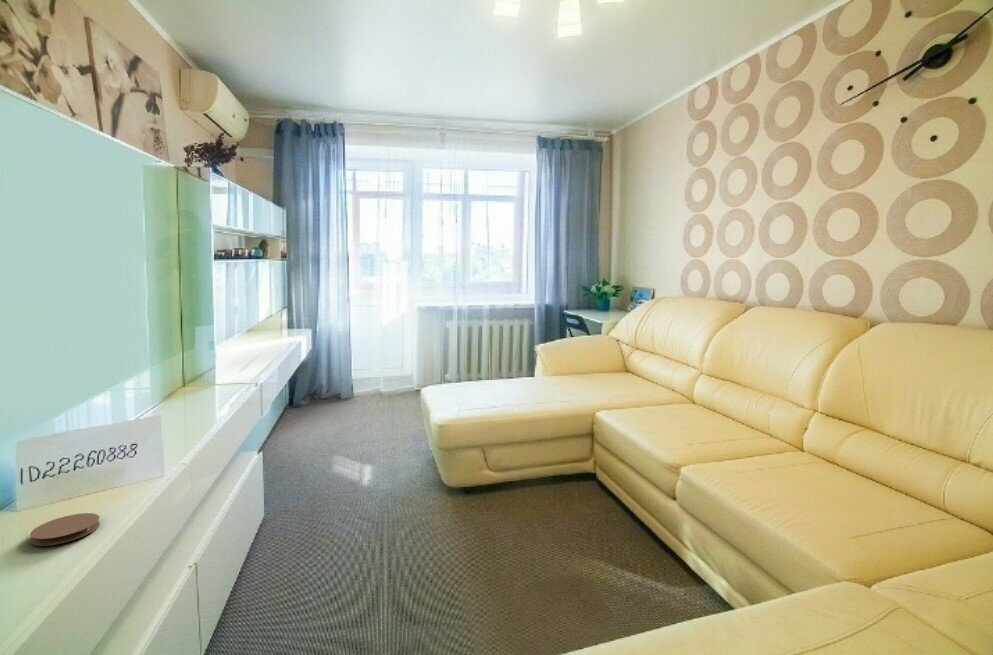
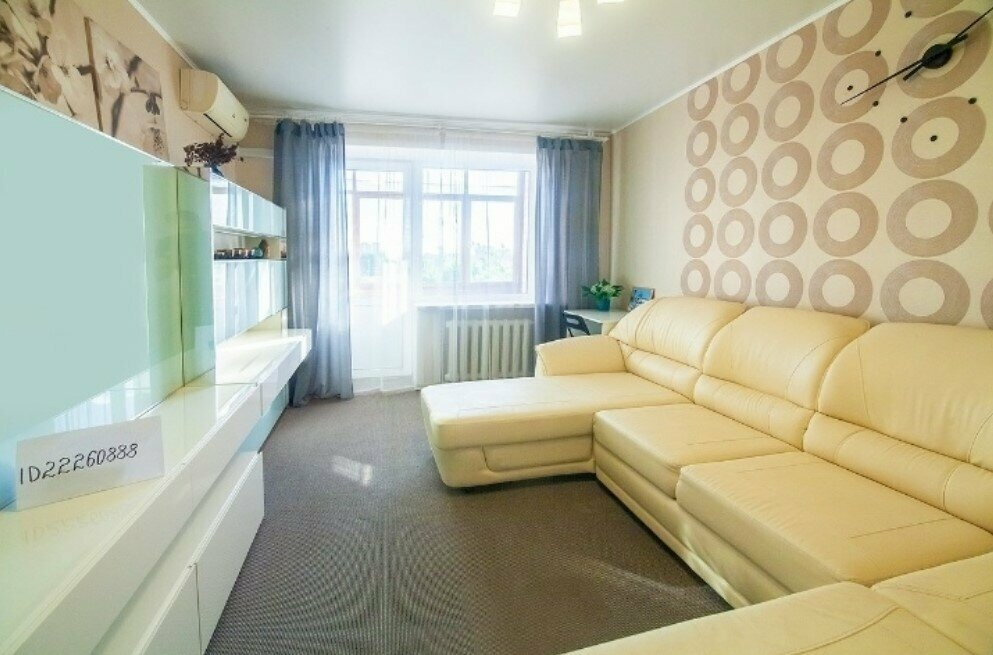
- coaster (66, 528)
